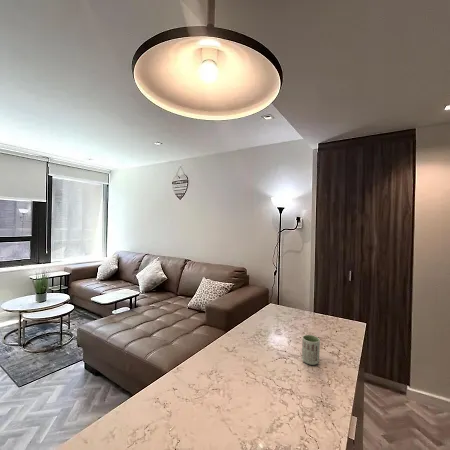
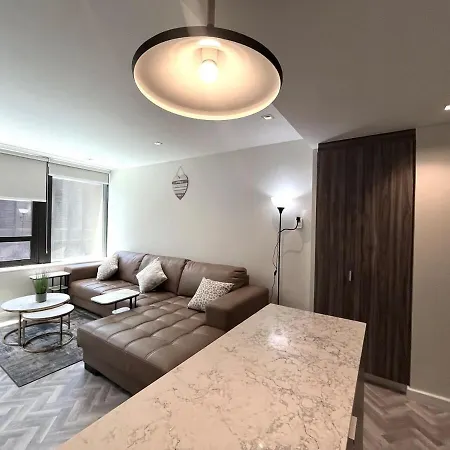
- cup (310, 349)
